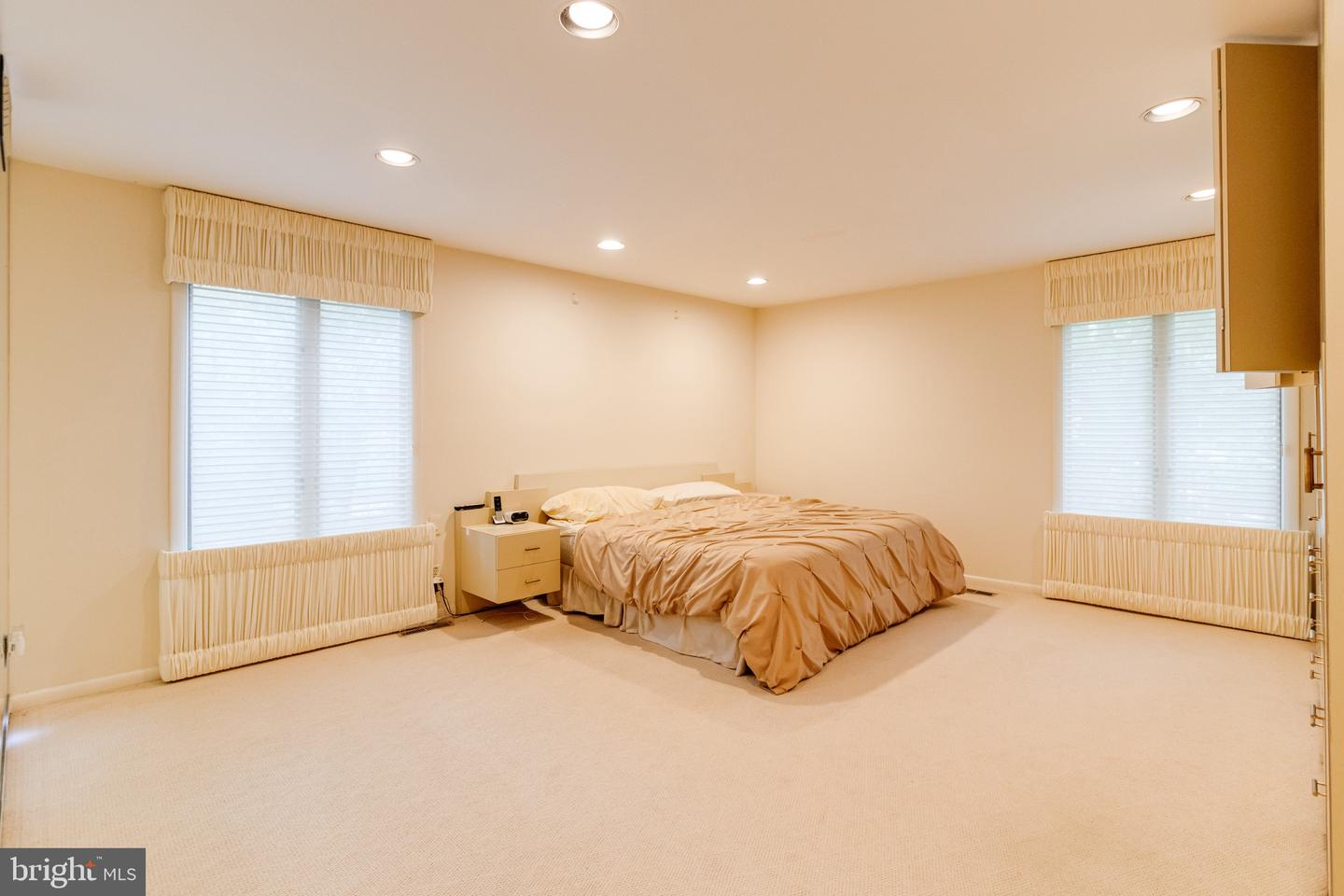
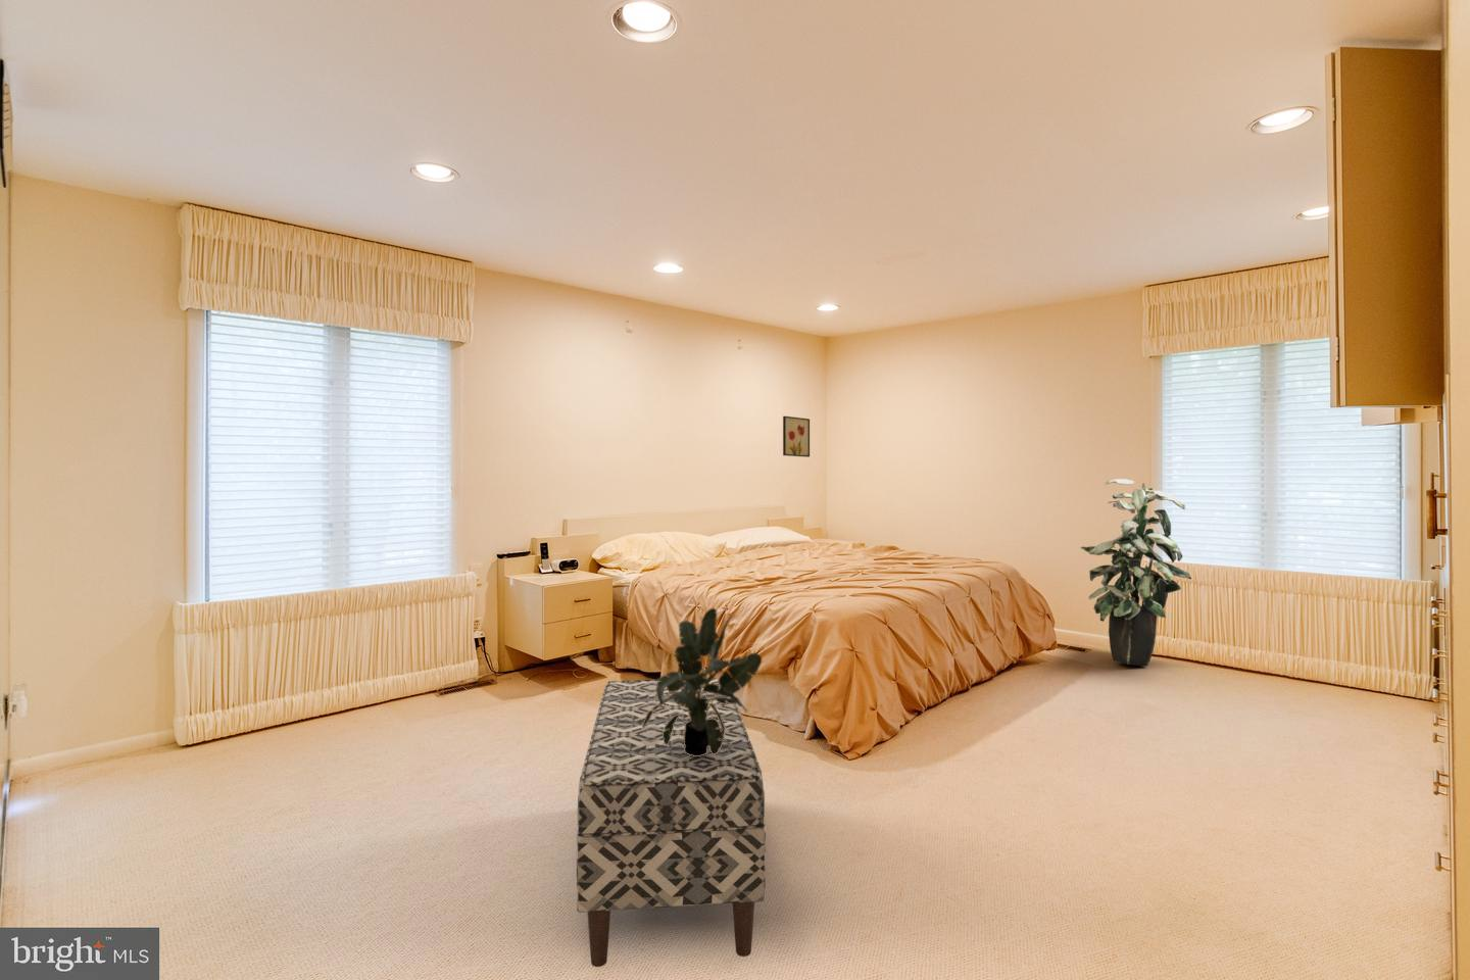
+ wall art (795, 436)
+ indoor plant (1131, 571)
+ bench (668, 791)
+ potted plant (689, 682)
